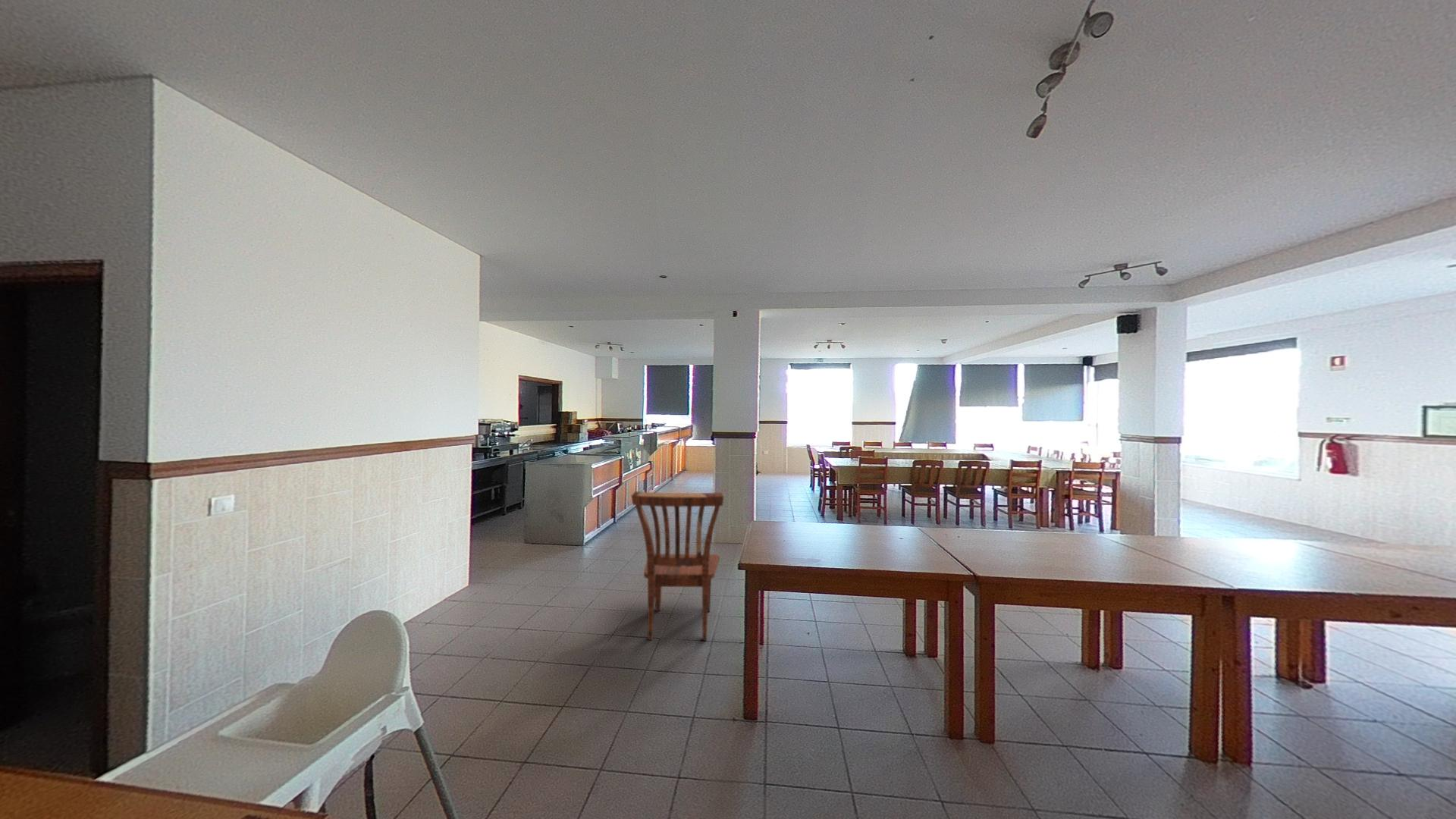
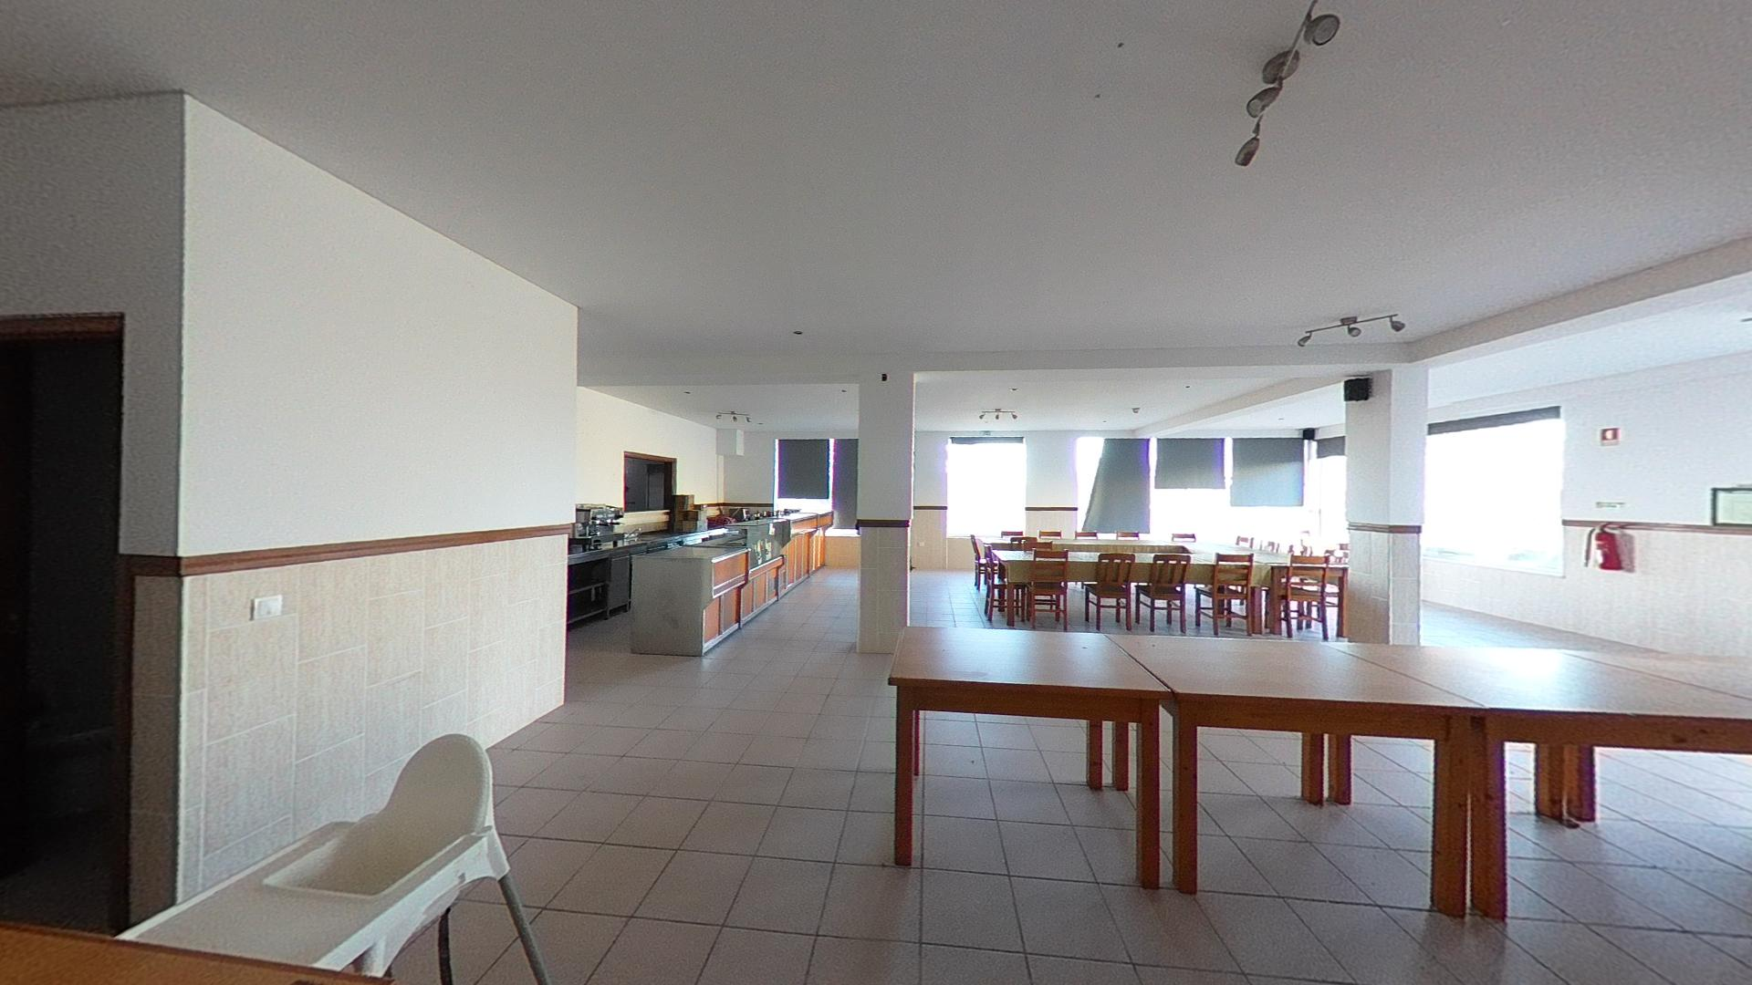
- dining chair (681, 556)
